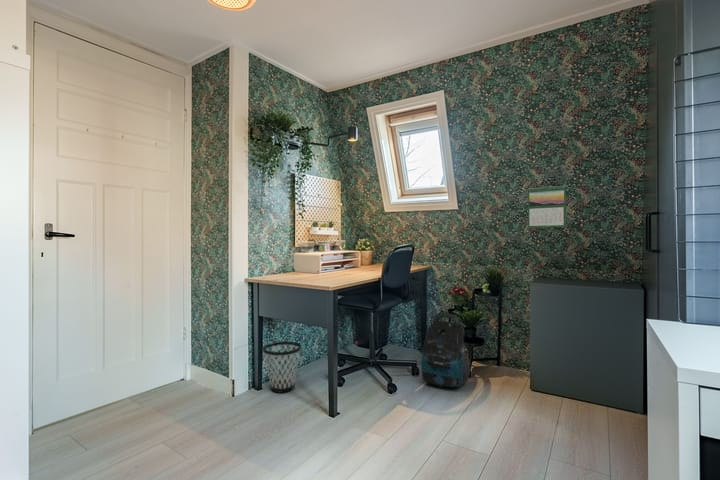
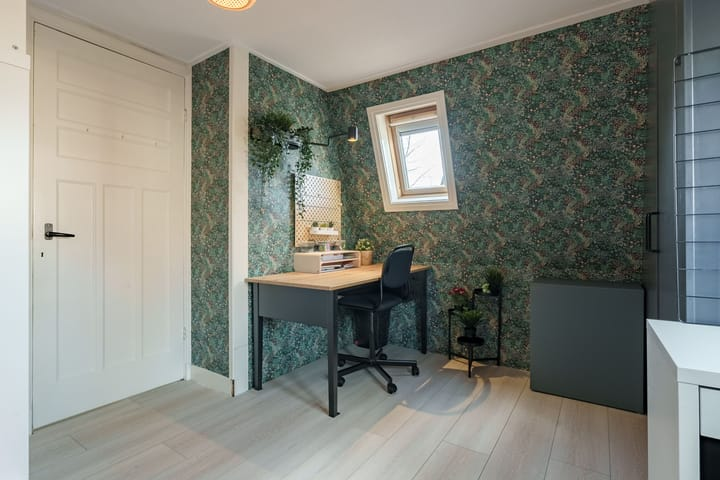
- calendar (546, 206)
- vacuum cleaner (443, 348)
- wastebasket (280, 367)
